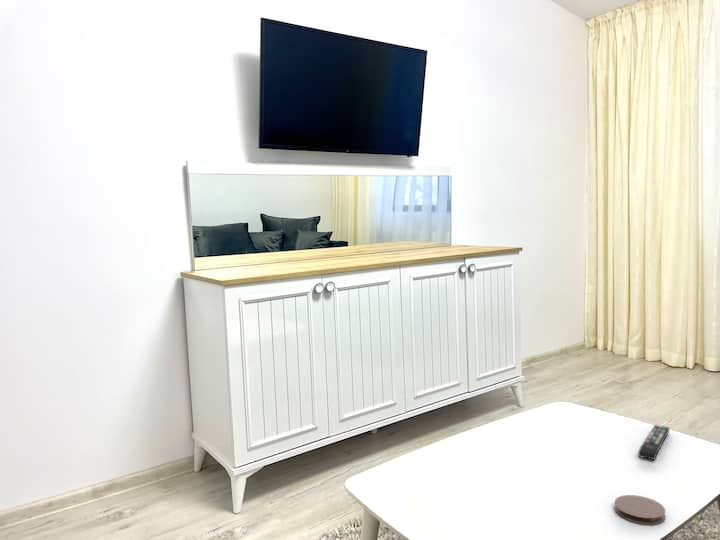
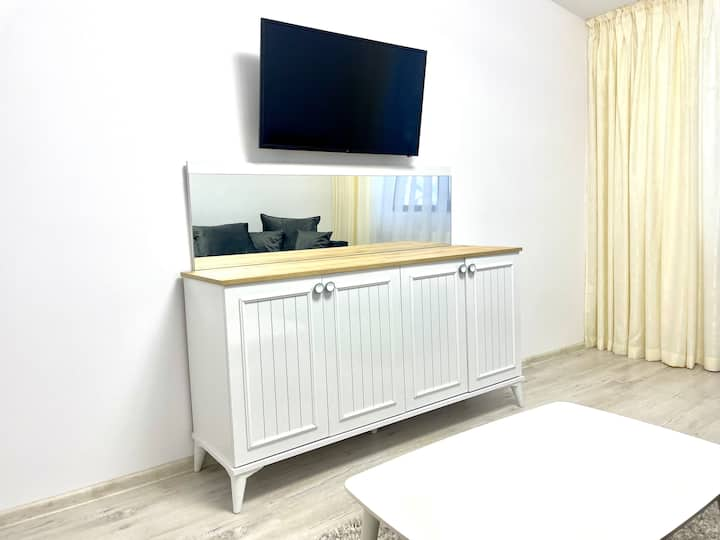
- coaster (639, 509)
- remote control (654, 441)
